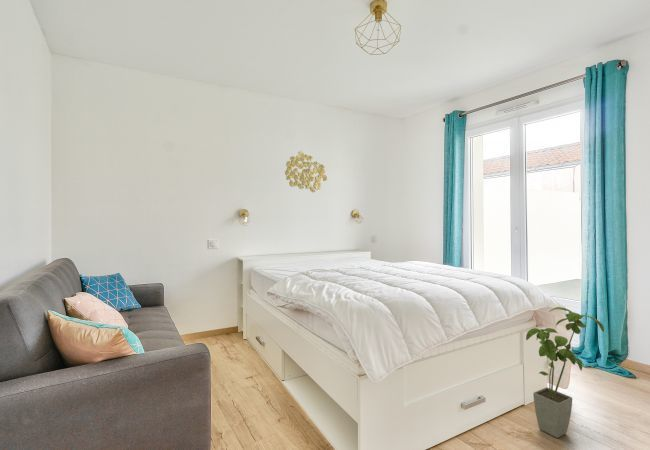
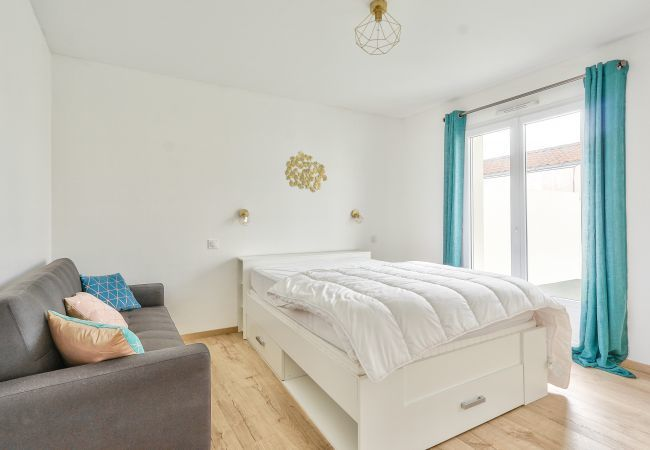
- house plant (562, 369)
